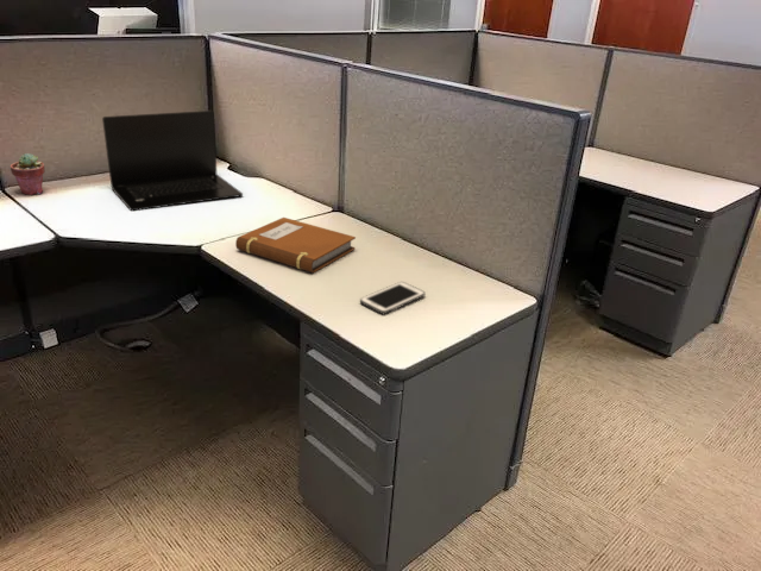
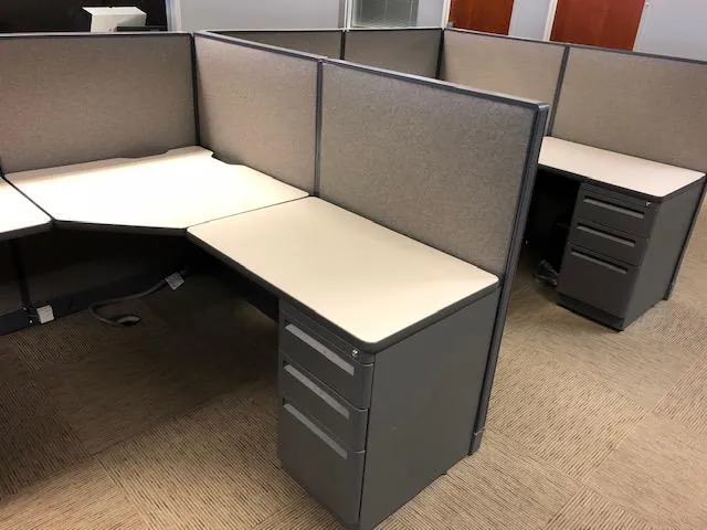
- cell phone (392, 297)
- laptop (175, 157)
- potted succulent (29, 172)
- notebook (294, 243)
